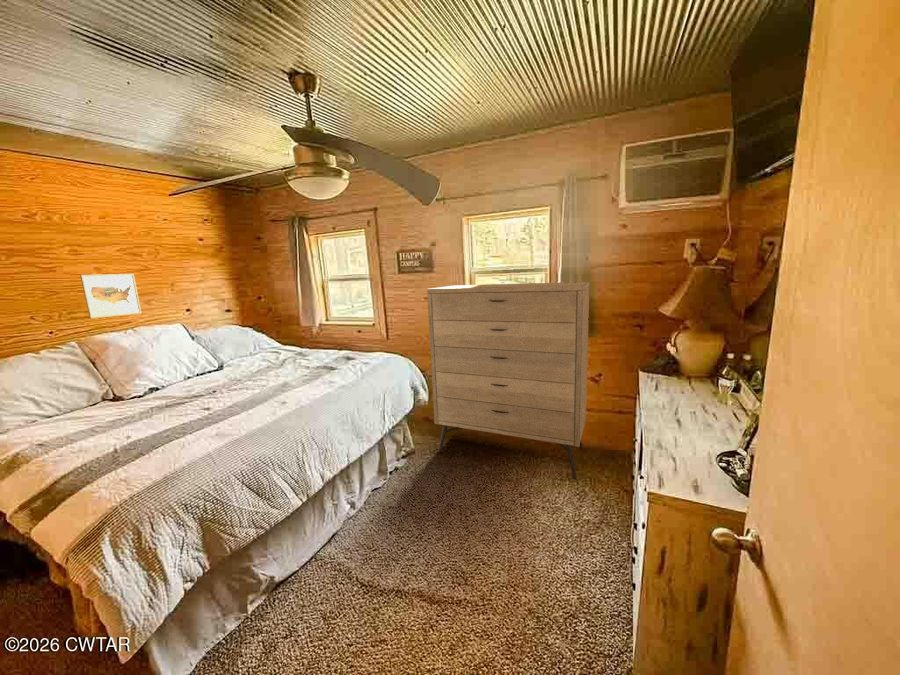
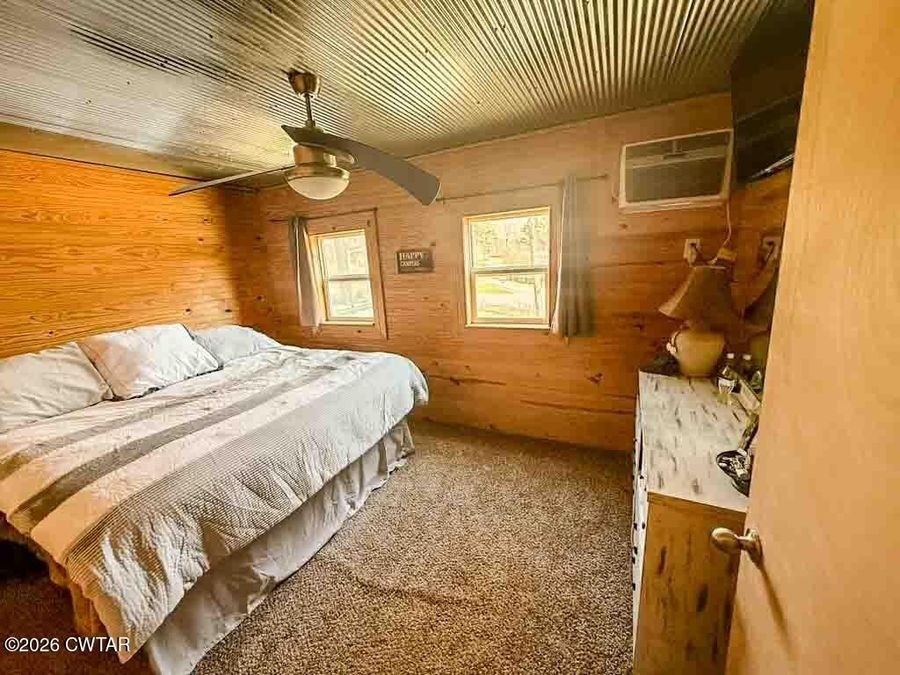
- wall art (112, 295)
- dresser (508, 371)
